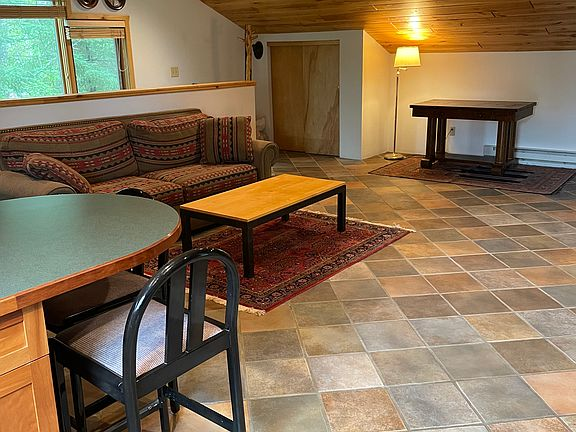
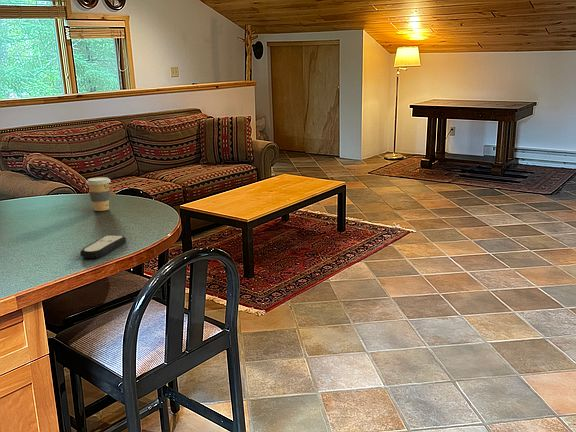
+ remote control (102, 245)
+ coffee cup (99, 194)
